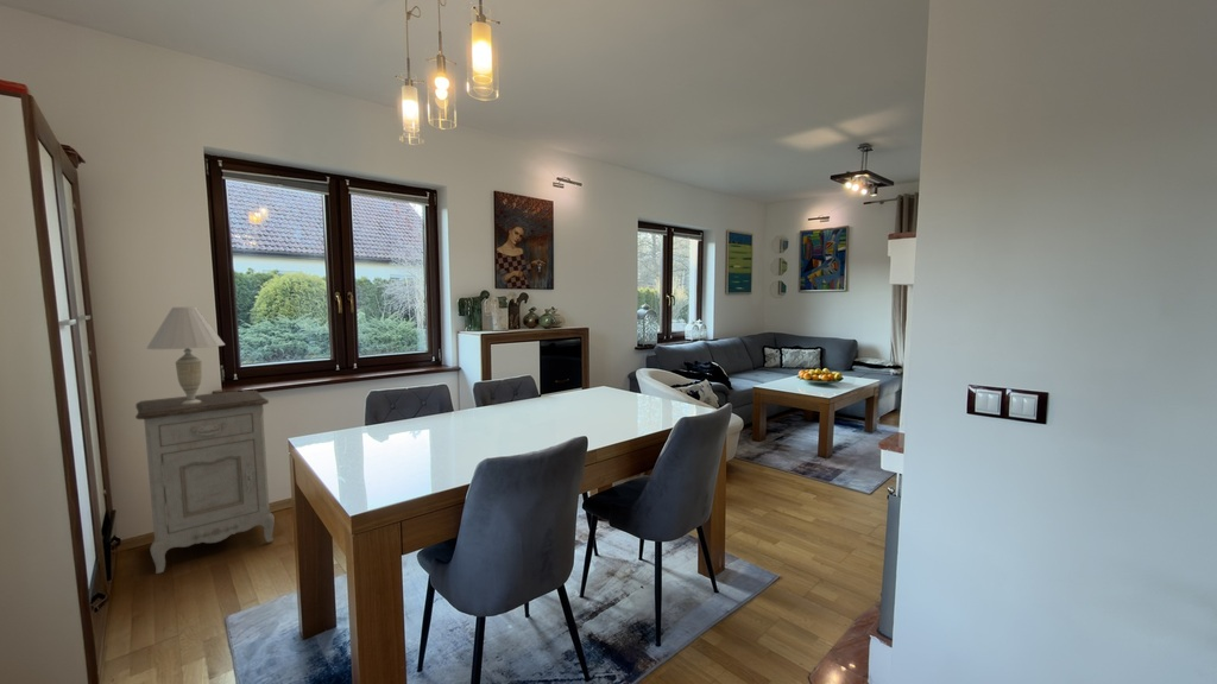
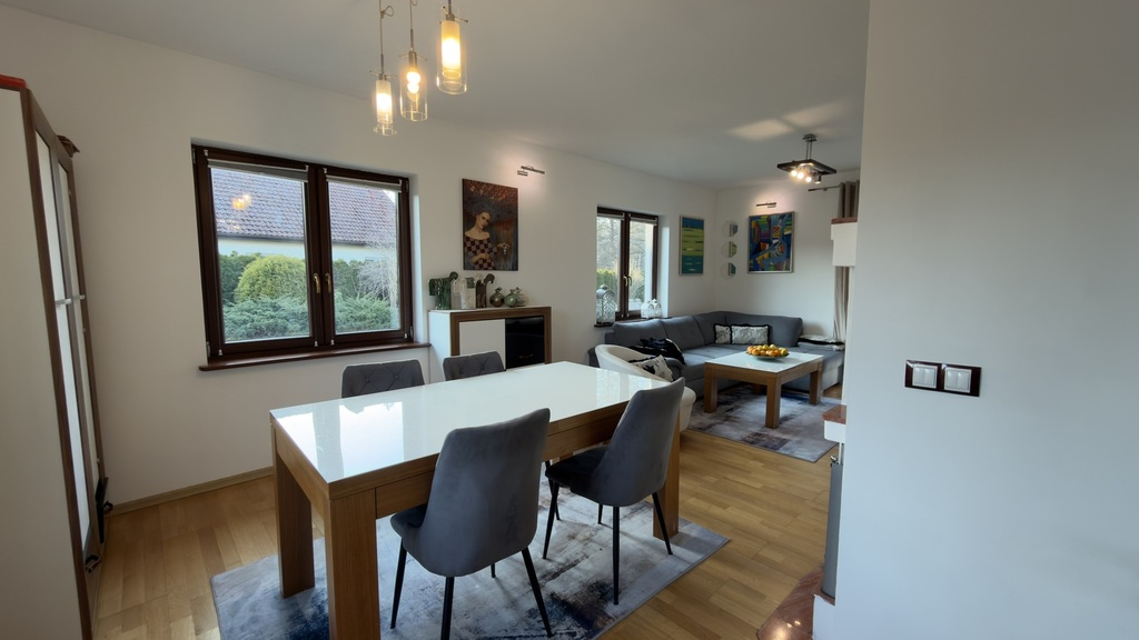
- nightstand (209, 474)
- table lamp (188, 355)
